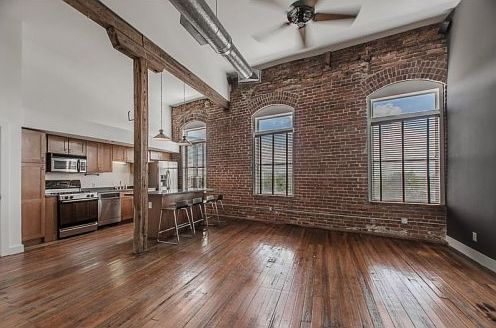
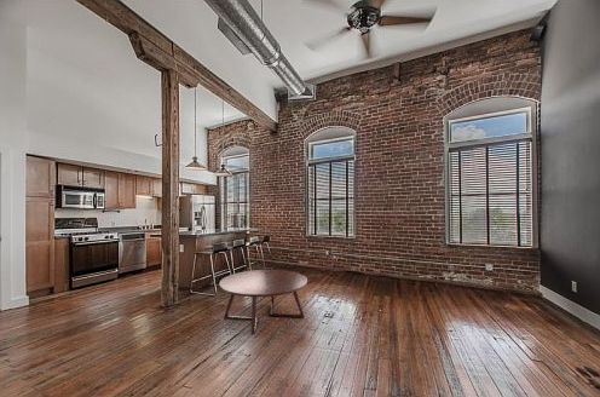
+ coffee table (264, 295)
